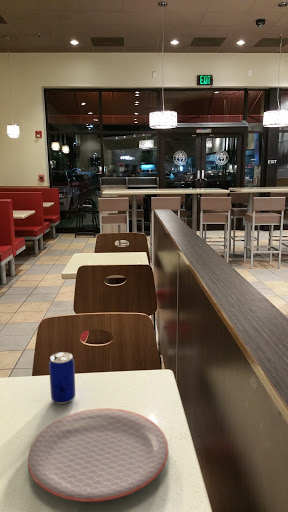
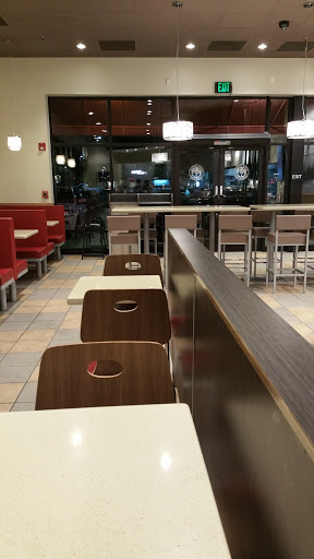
- plate (99, 451)
- beer can (62, 377)
